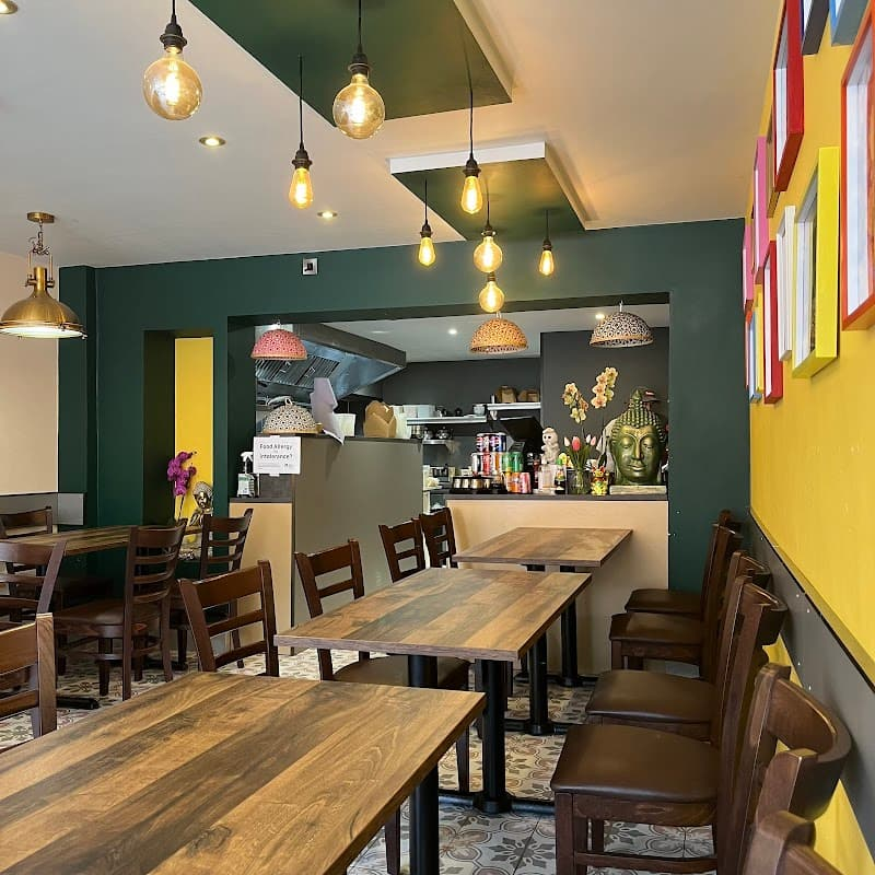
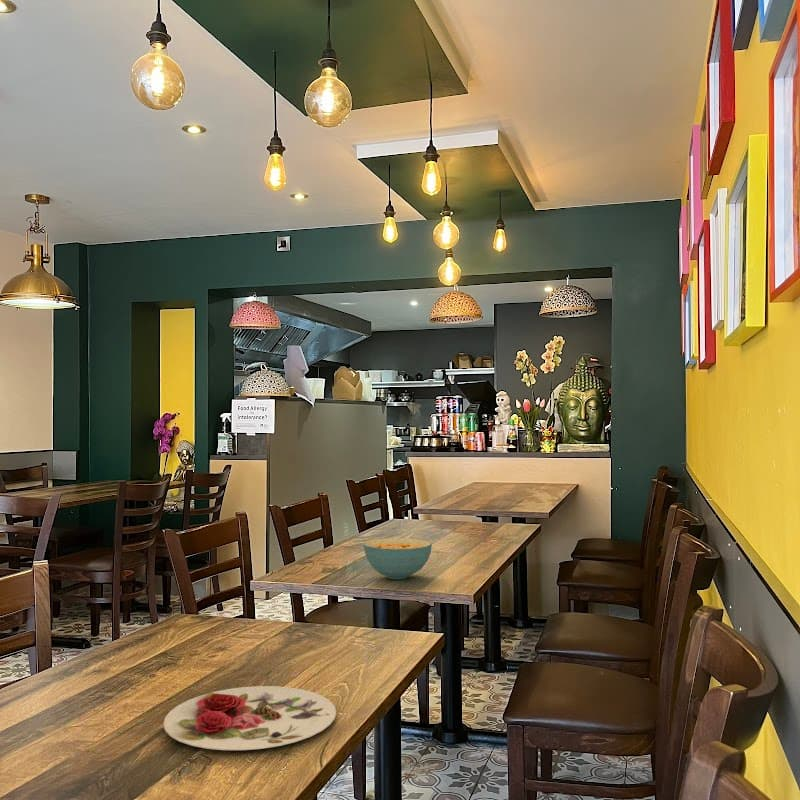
+ cereal bowl (397, 560)
+ plate (251, 713)
